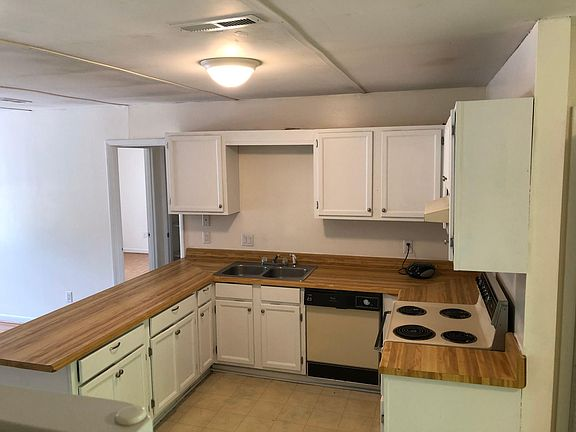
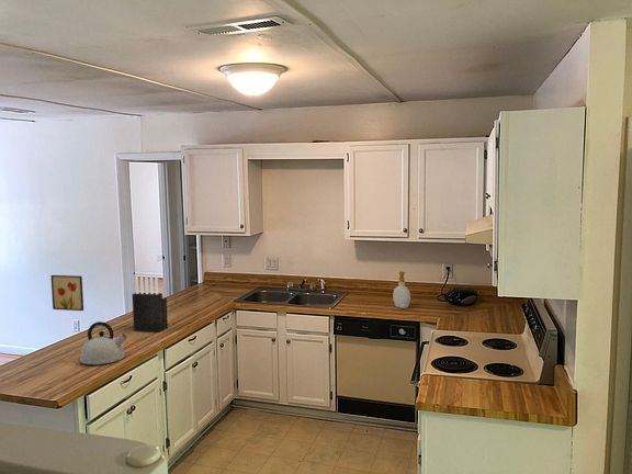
+ soap bottle (402, 289)
+ knife block (150, 301)
+ wall art (67, 292)
+ kettle (103, 339)
